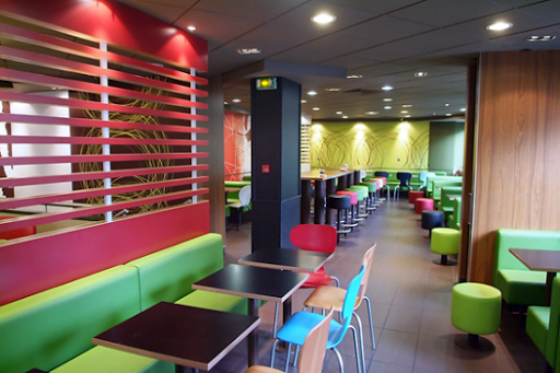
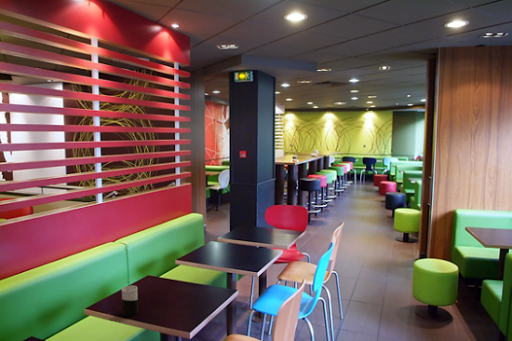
+ cup (132, 299)
